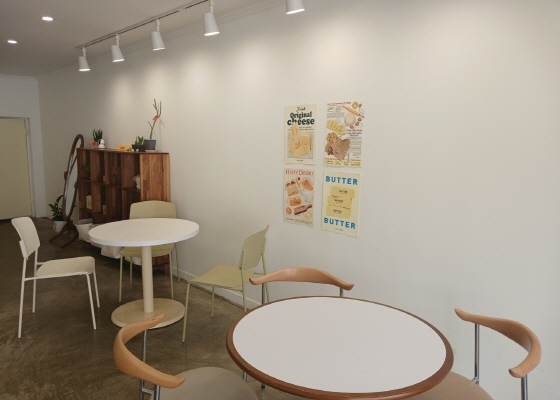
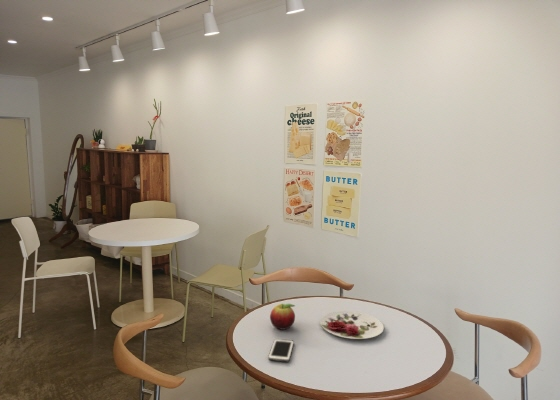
+ fruit (282, 315)
+ plate (351, 323)
+ cell phone (281, 350)
